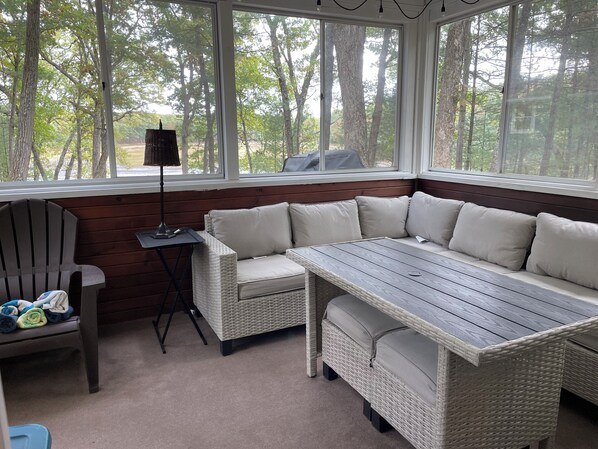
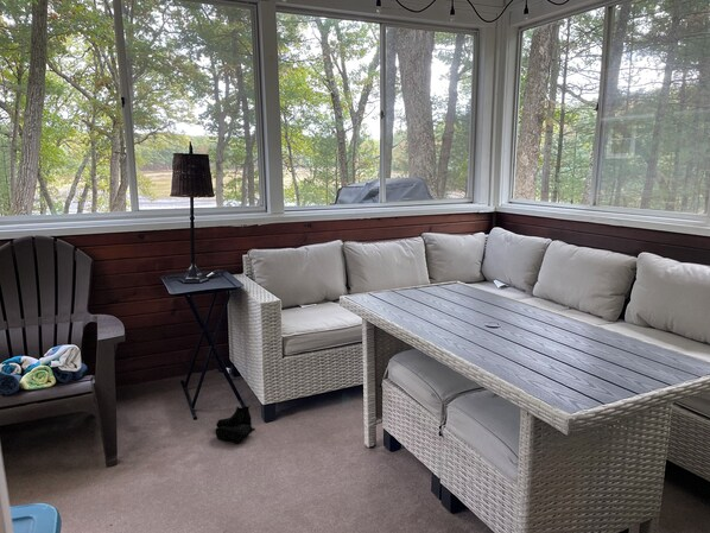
+ boots (234, 423)
